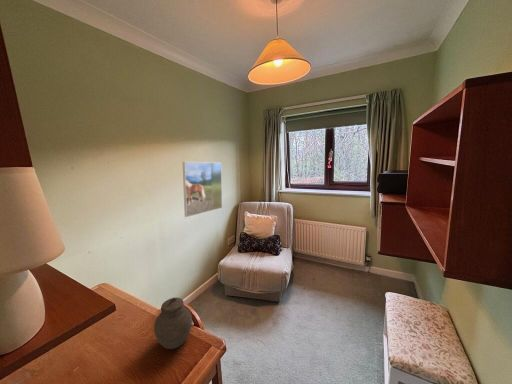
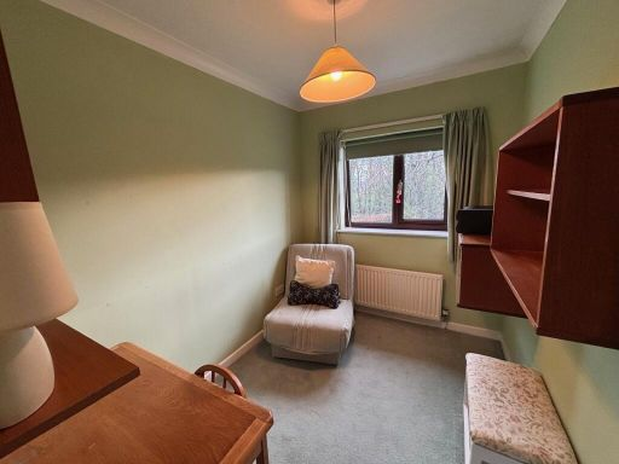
- jar (173, 320)
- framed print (204, 187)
